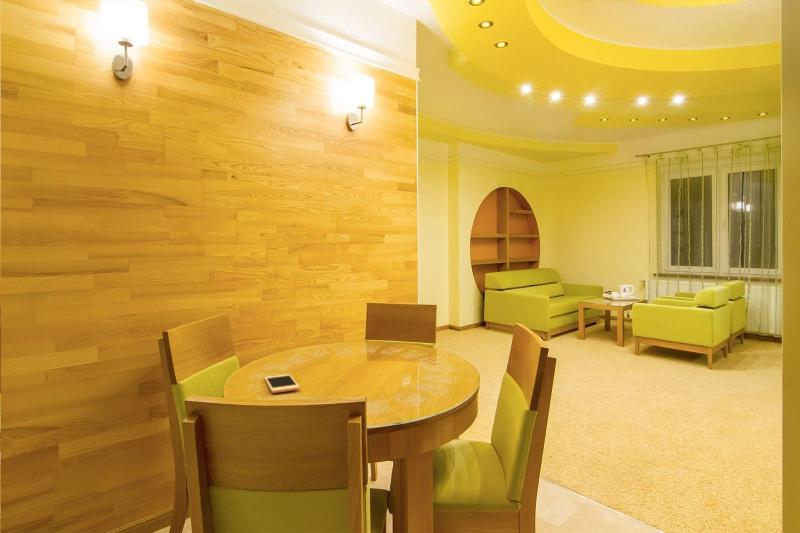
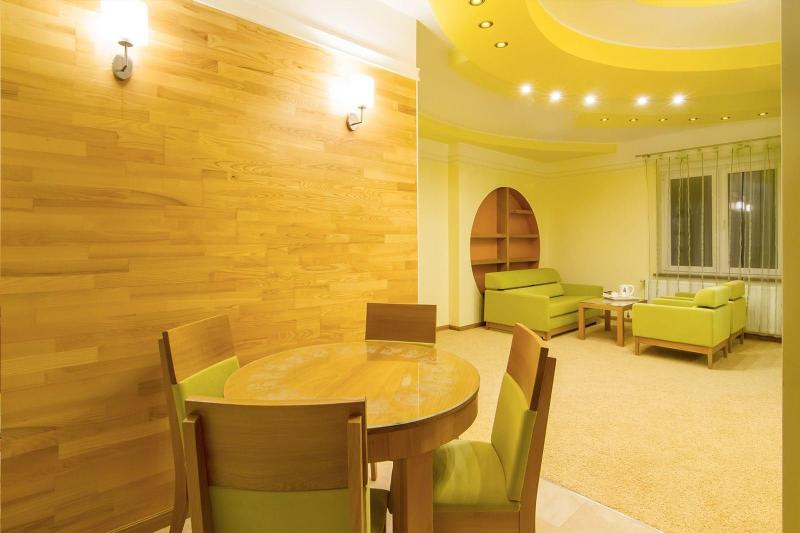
- cell phone (281, 383)
